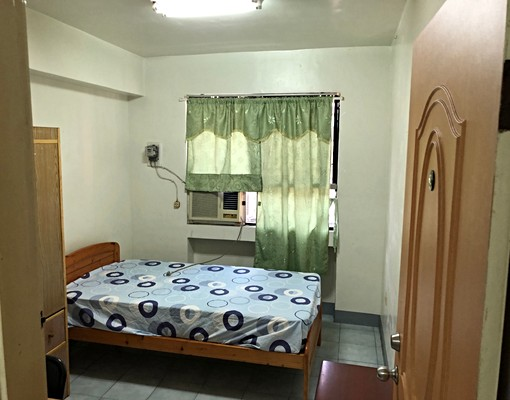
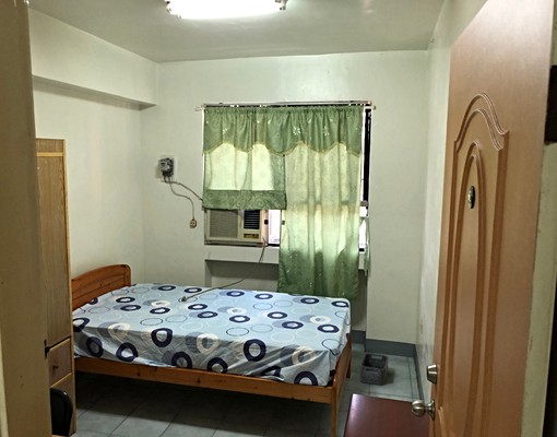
+ storage bin (374, 368)
